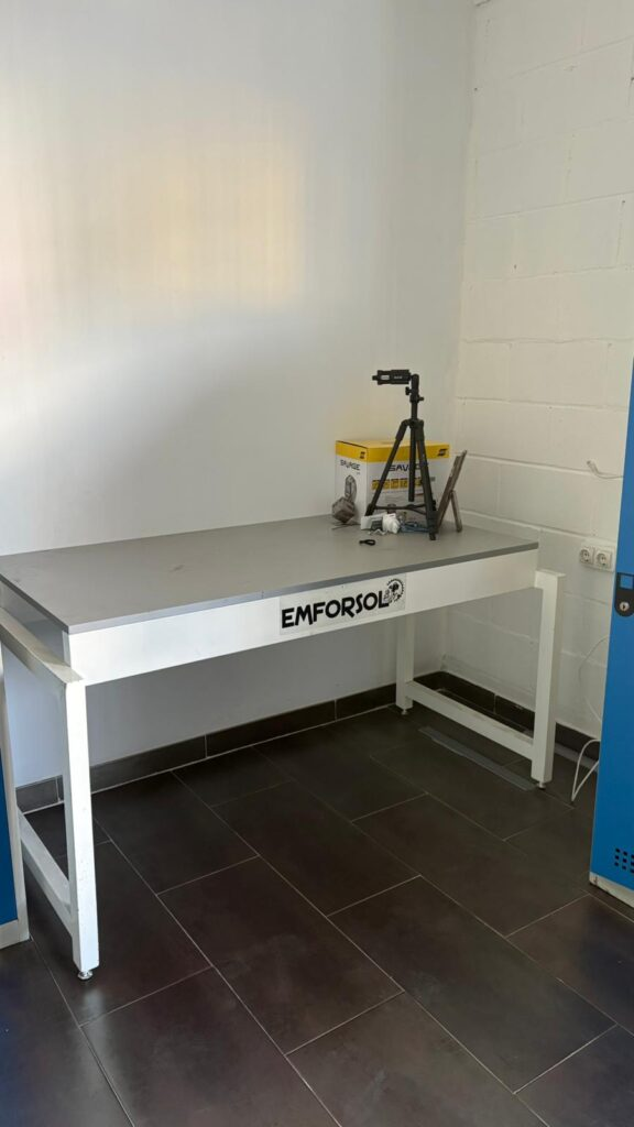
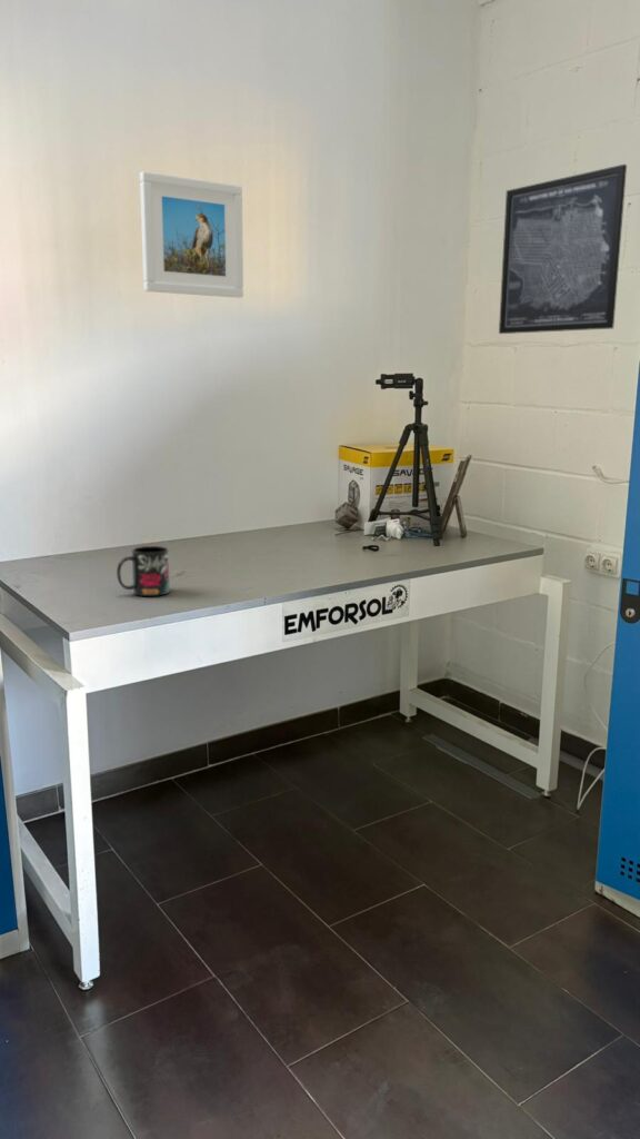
+ mug (142, 571)
+ wall art (557, 256)
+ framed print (193, 237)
